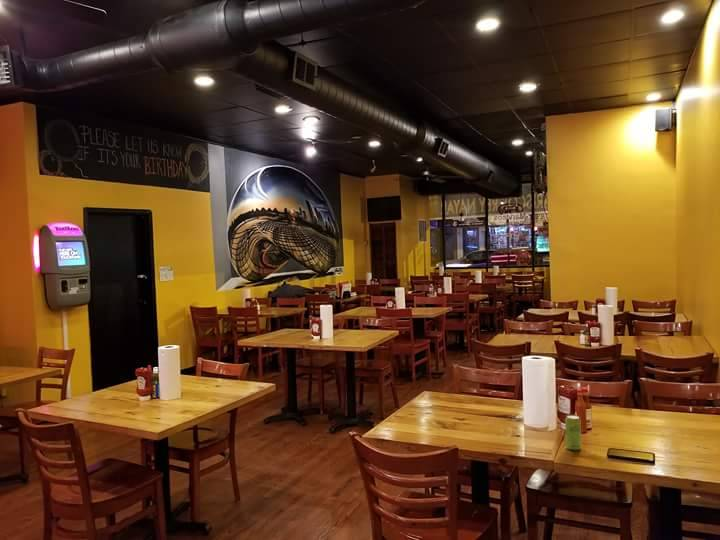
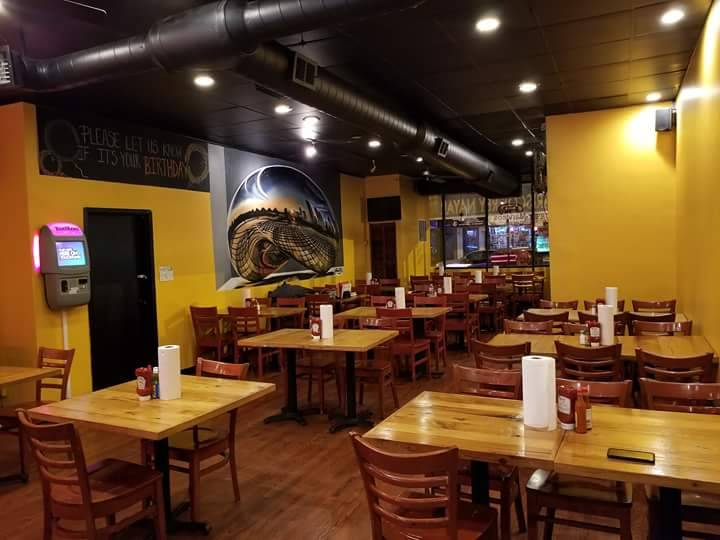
- beverage can (573, 432)
